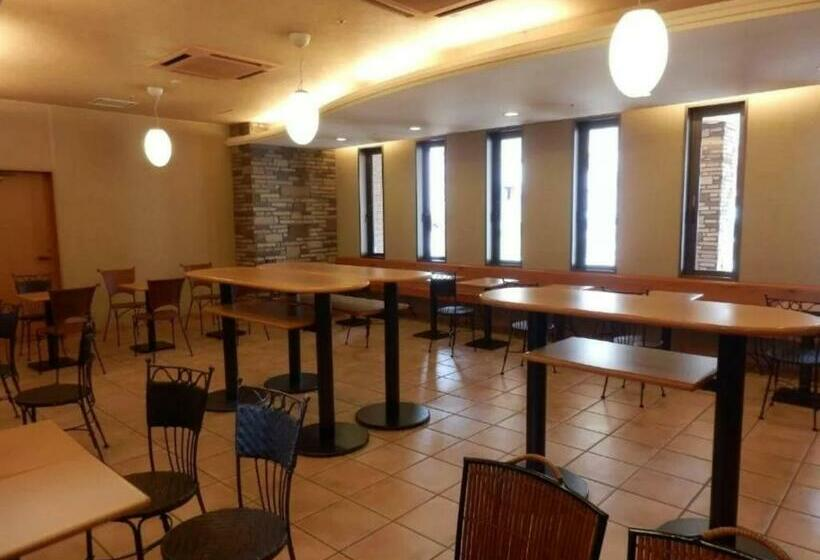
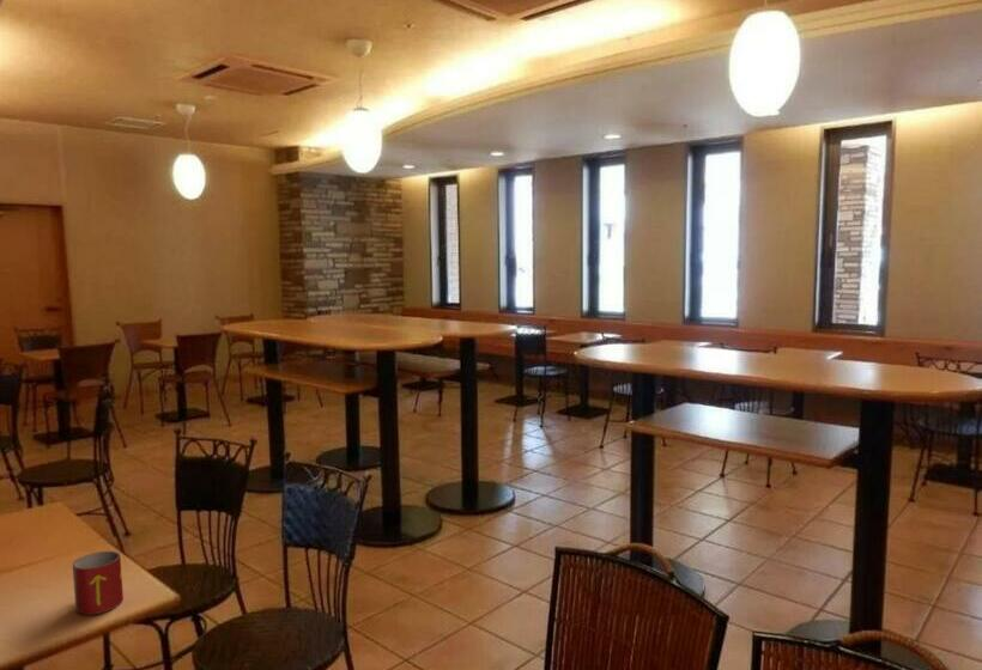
+ mug (98, 578)
